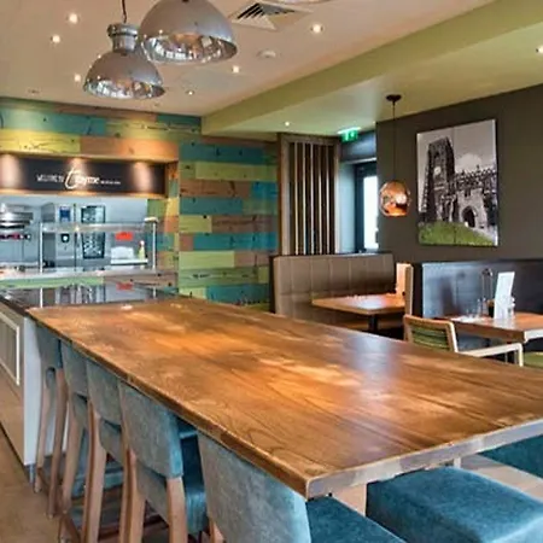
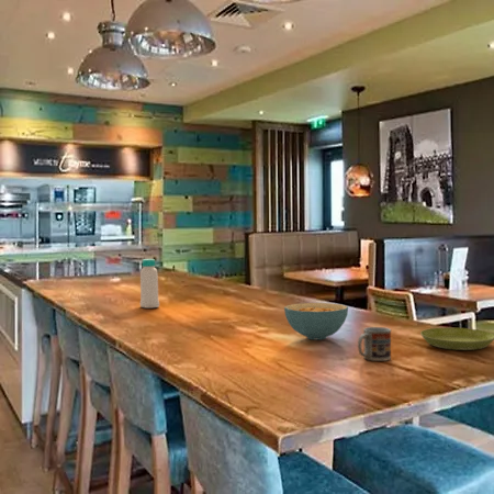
+ cup (373, 344)
+ bottle (148, 282)
+ saucer (457, 338)
+ cereal bowl (316, 322)
